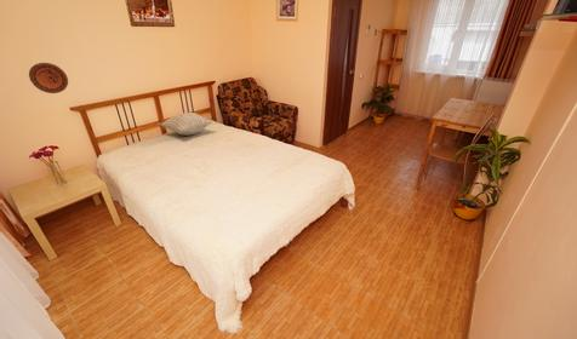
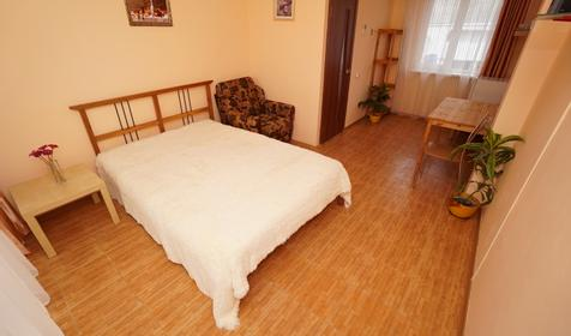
- decorative plate (48, 77)
- pillow (187, 123)
